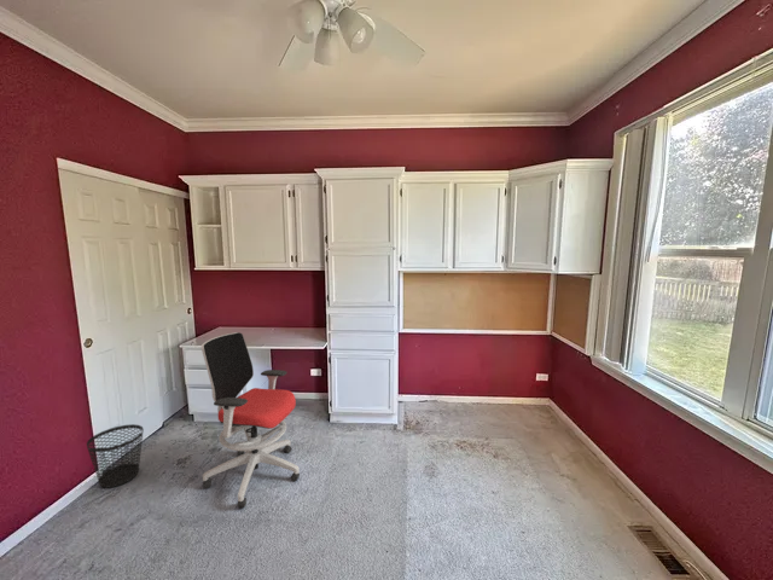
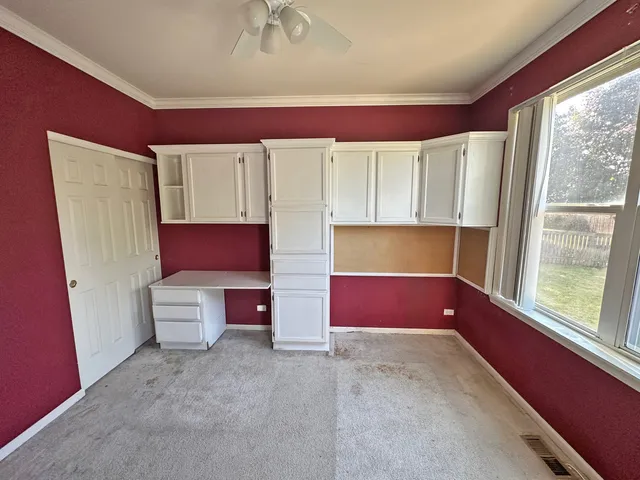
- wastebasket (117, 457)
- office chair (256, 408)
